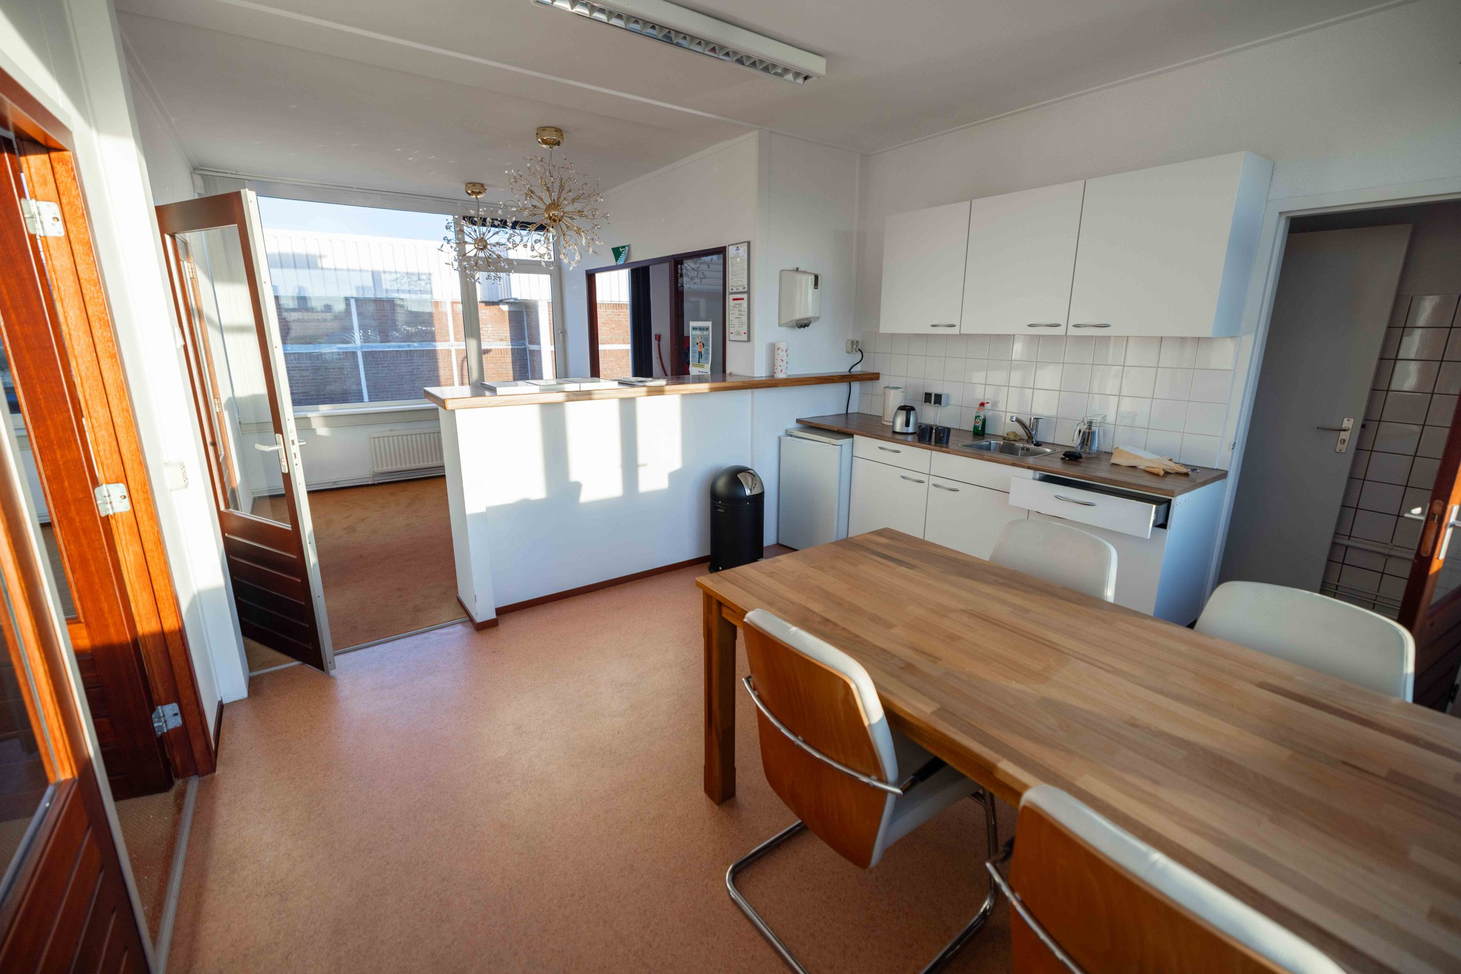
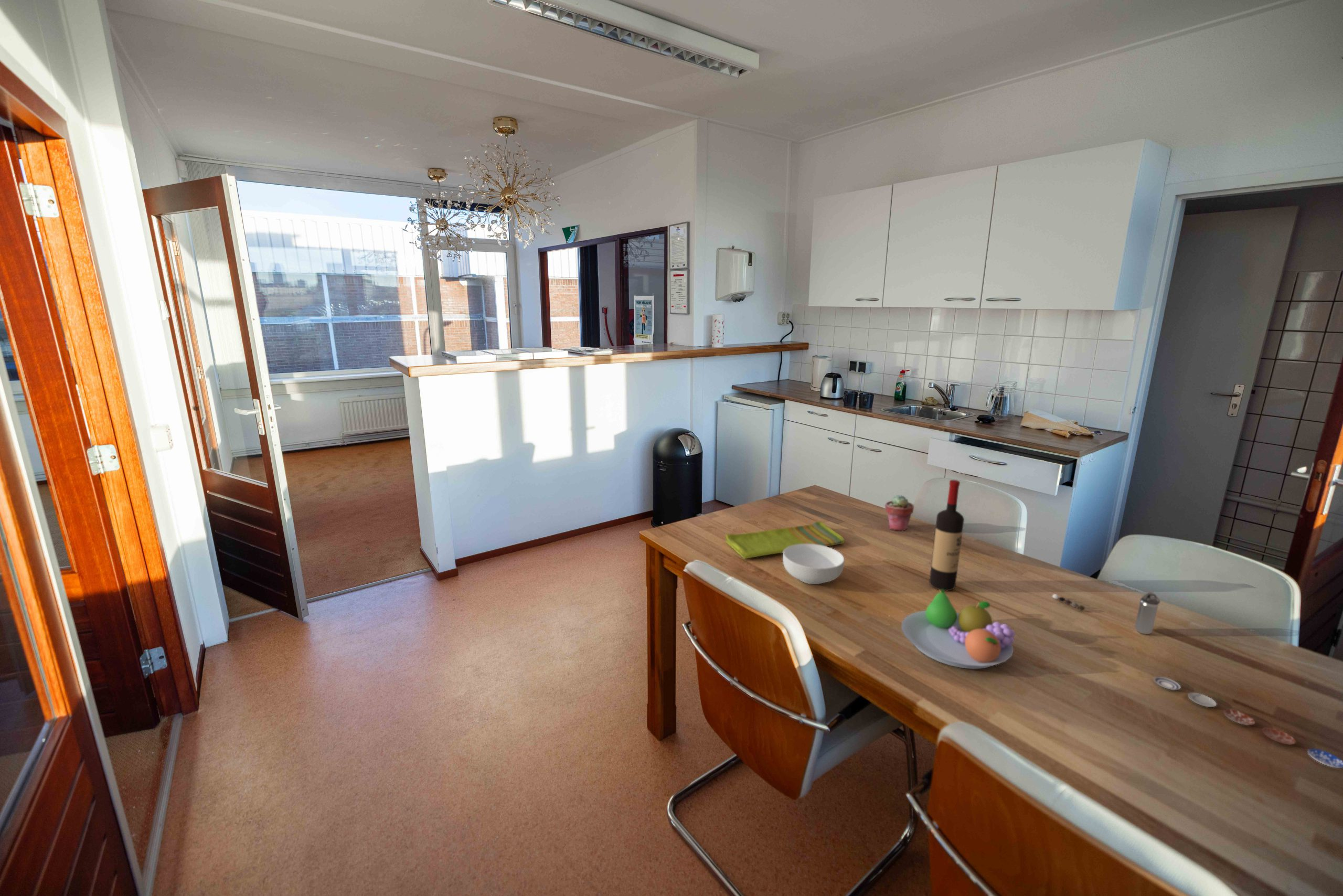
+ cereal bowl (813, 567)
+ wine bottle (948, 535)
+ plate (1239, 718)
+ fruit bowl (957, 624)
+ pepper shaker (1068, 602)
+ dish towel (785, 539)
+ potted succulent (899, 511)
+ shaker (1147, 612)
